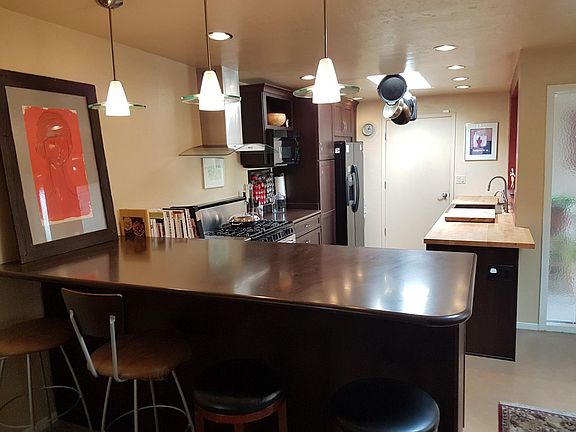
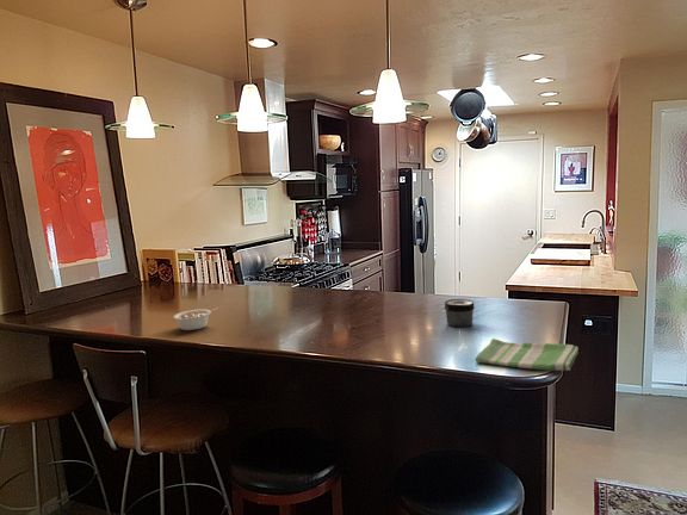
+ legume (193, 318)
+ jar (459, 312)
+ dish towel (527, 353)
